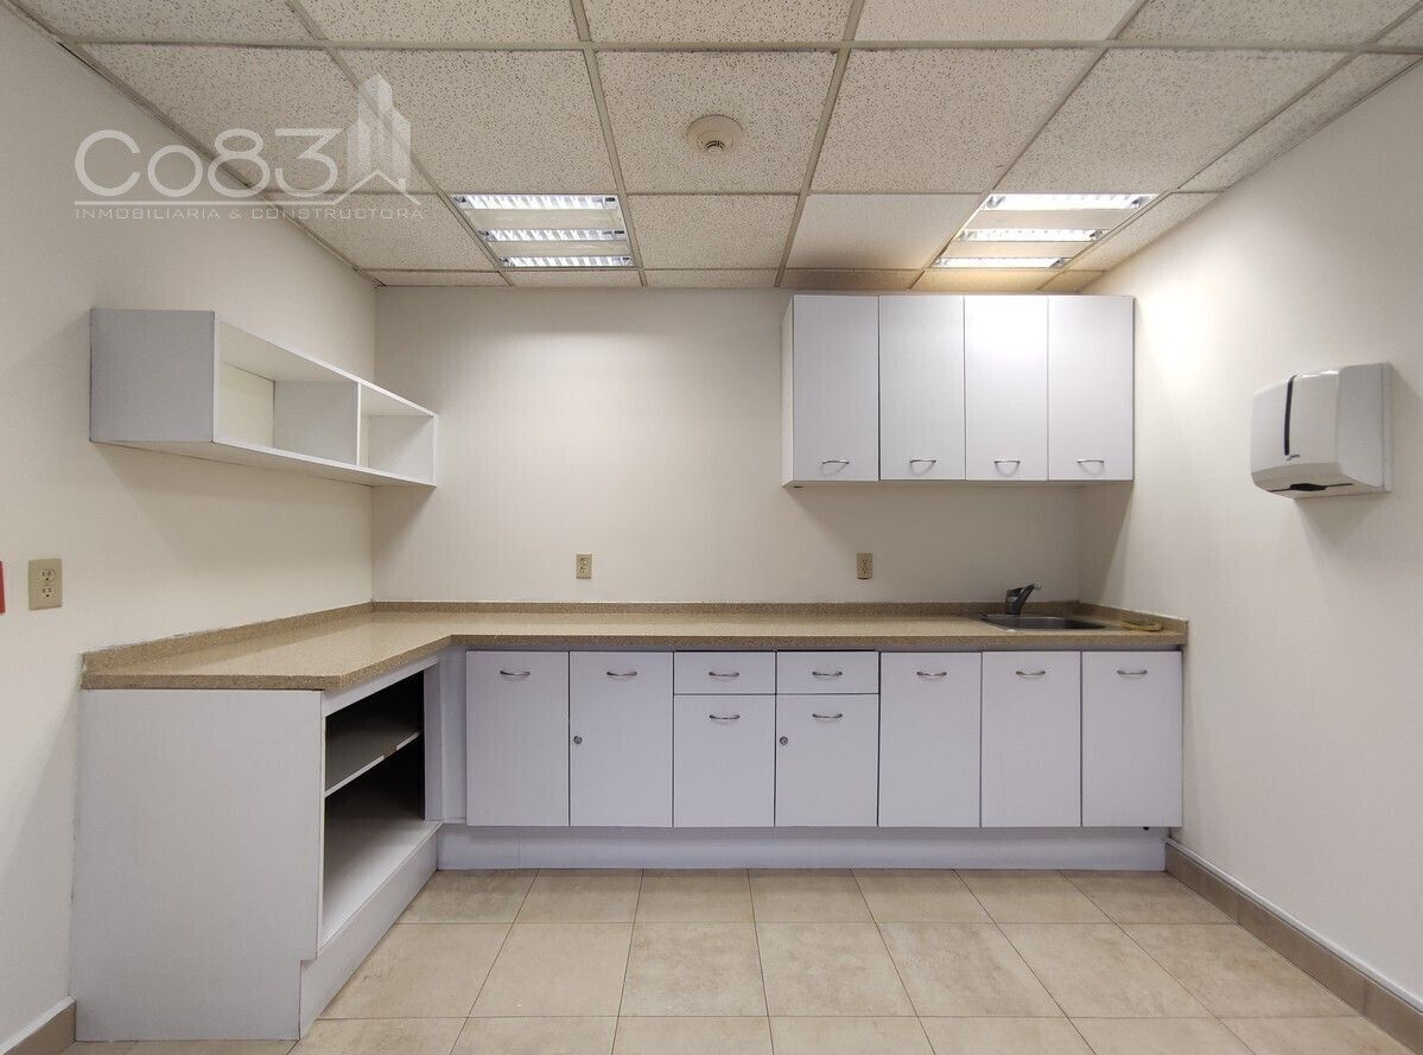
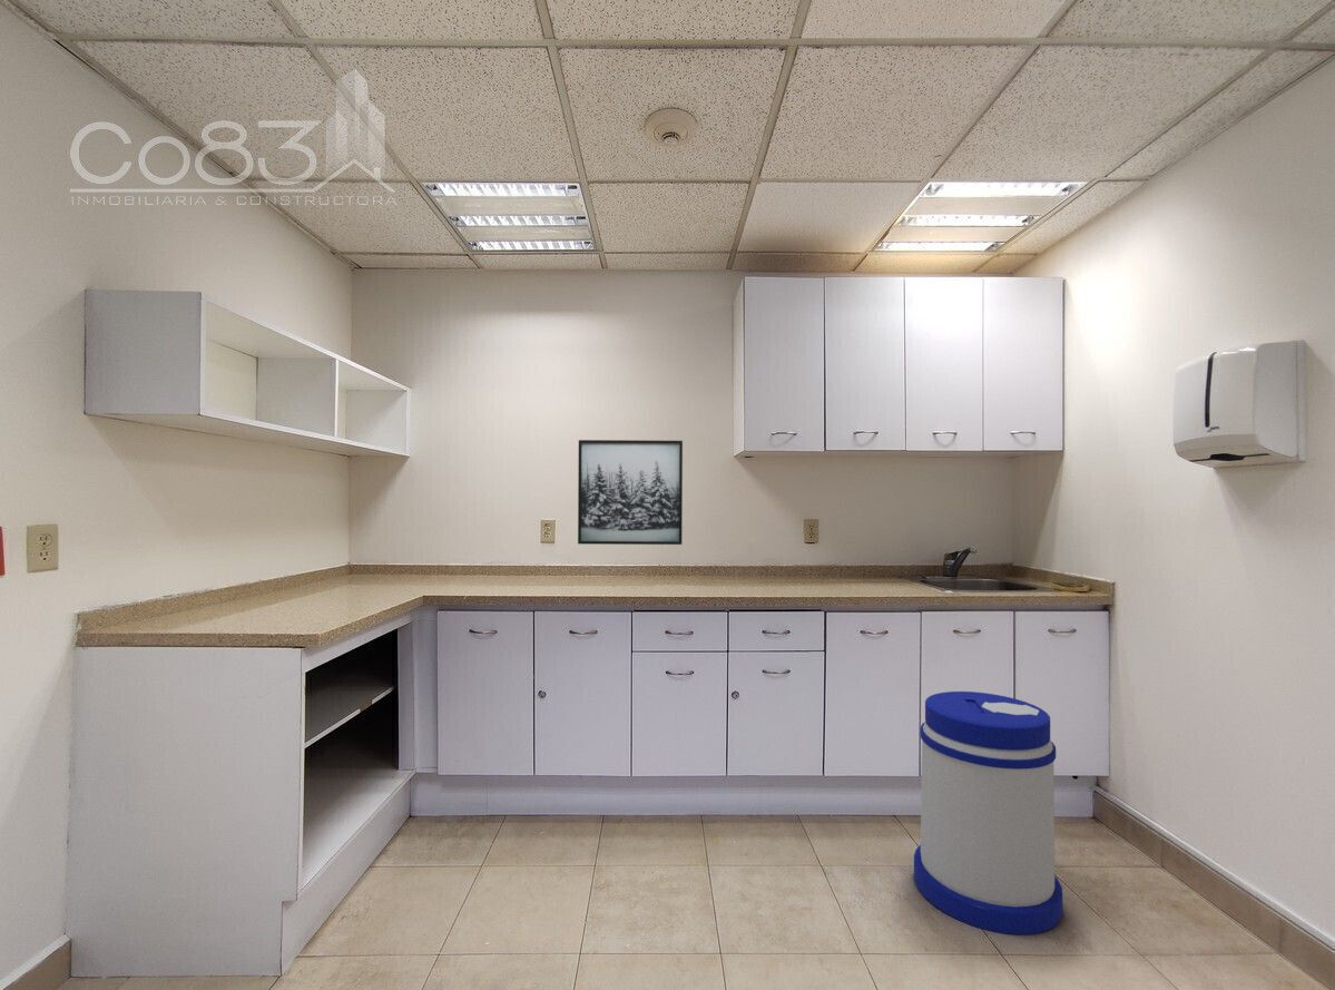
+ wall art (630, 492)
+ trash can (984, 798)
